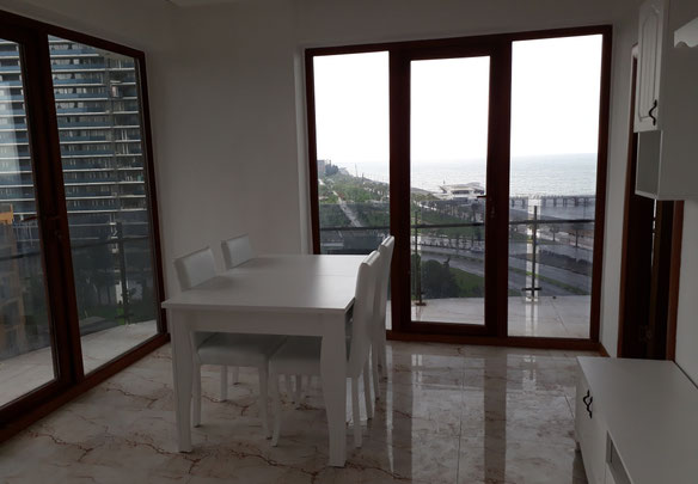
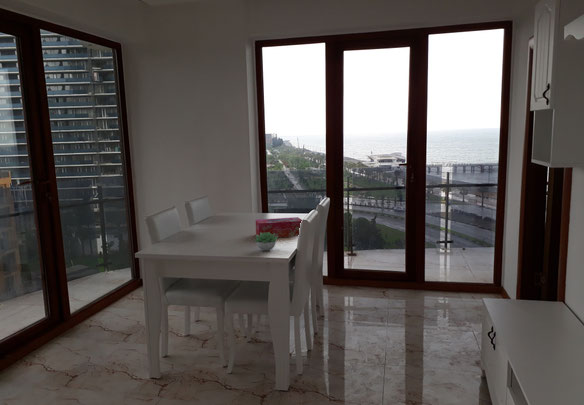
+ succulent plant (266, 241)
+ tissue box (279, 227)
